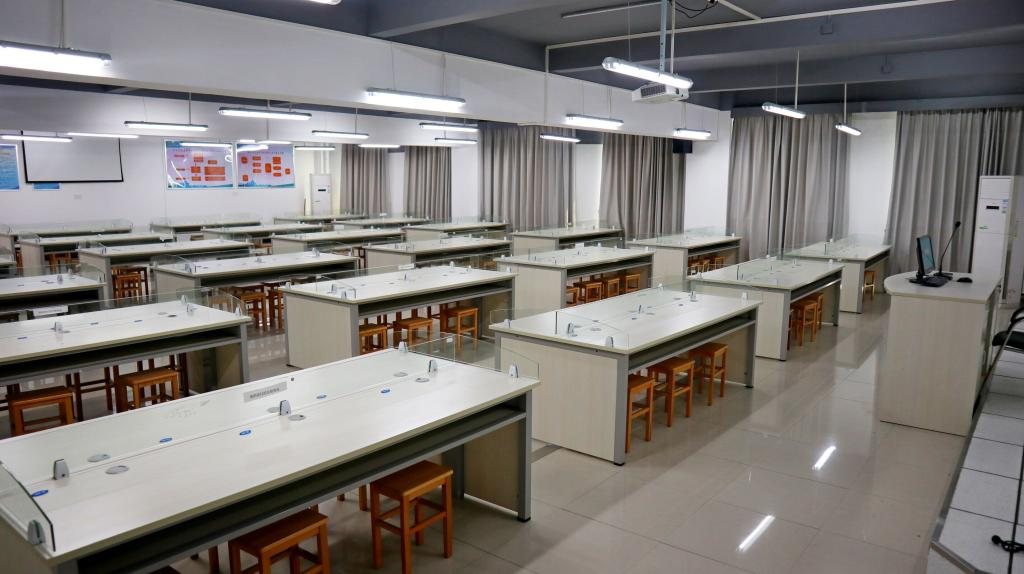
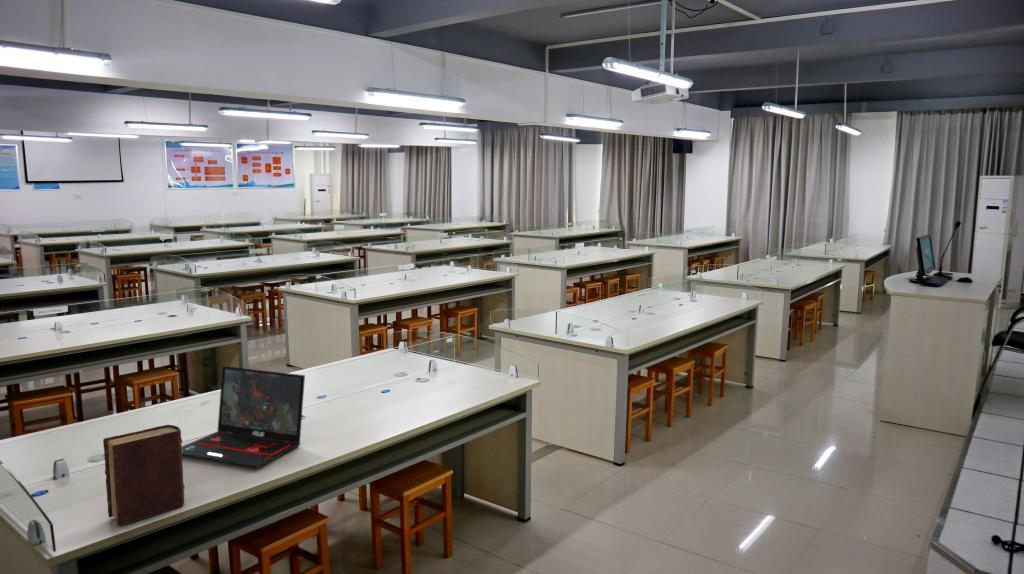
+ laptop (239, 414)
+ diary (147, 472)
